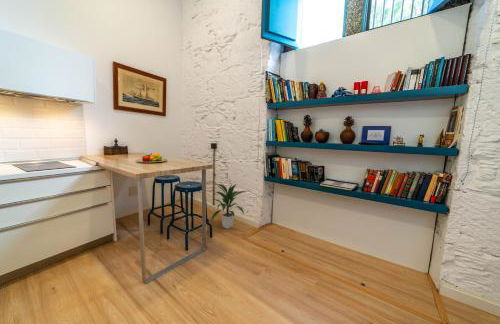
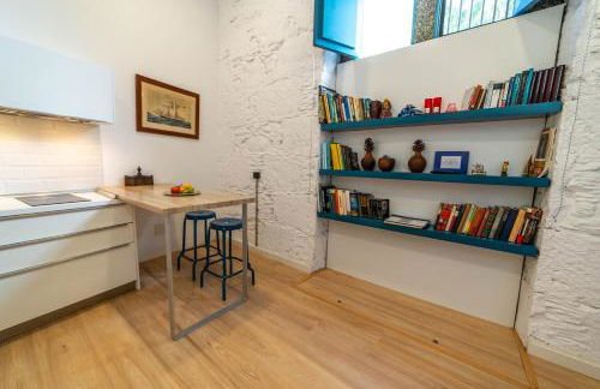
- indoor plant (226, 204)
